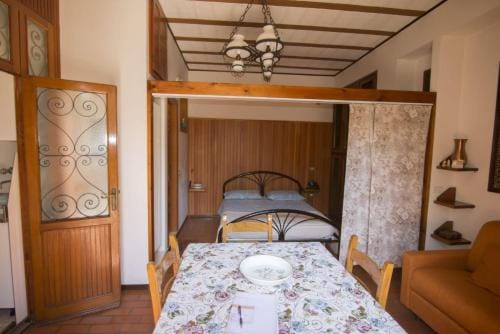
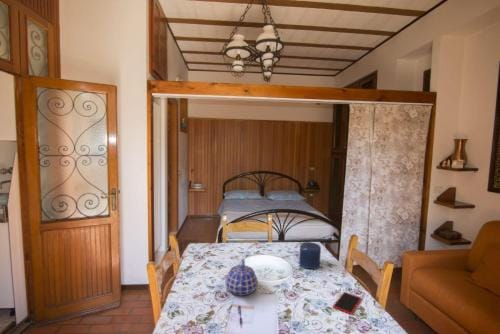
+ teapot (241, 276)
+ candle (309, 255)
+ smartphone (347, 302)
